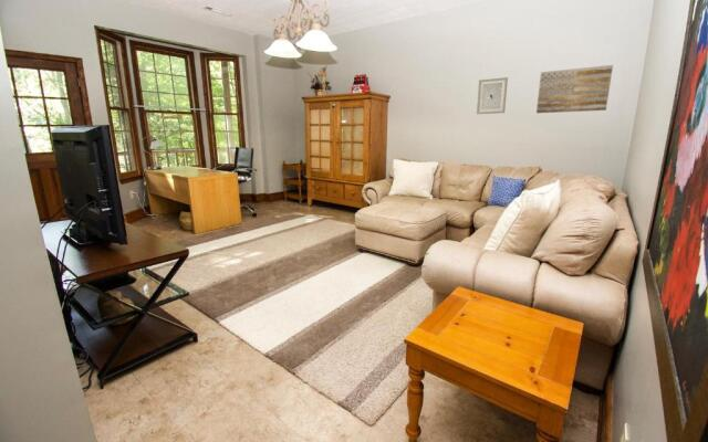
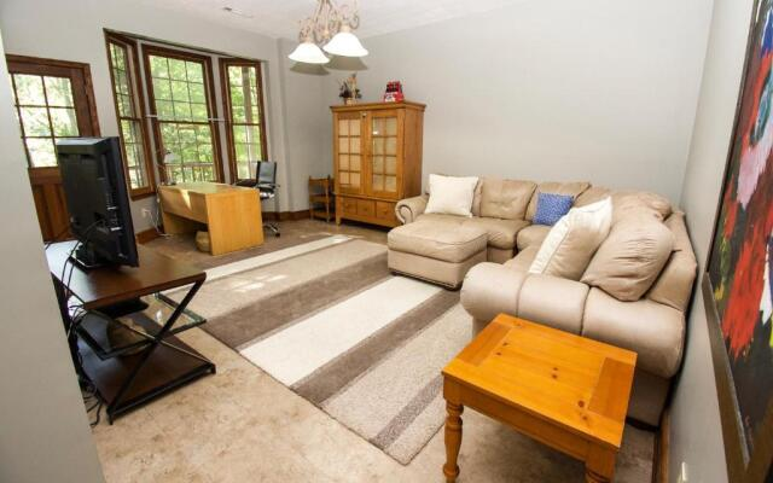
- wall art (572, 91)
- wall art (491, 96)
